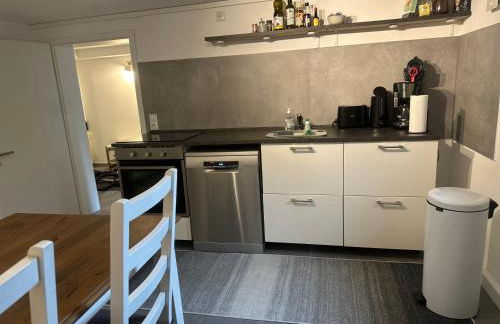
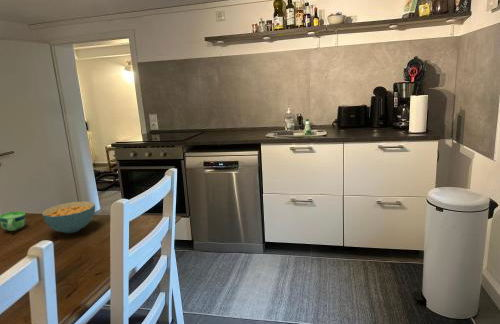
+ cereal bowl (70, 219)
+ cup (13, 222)
